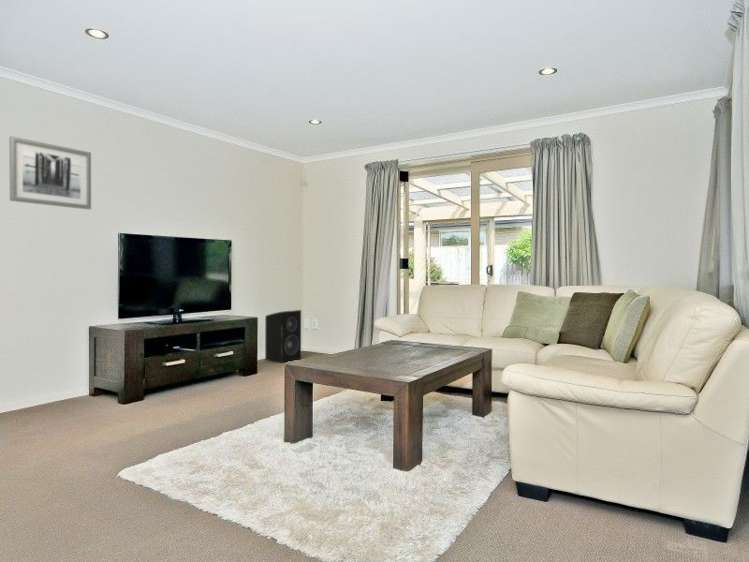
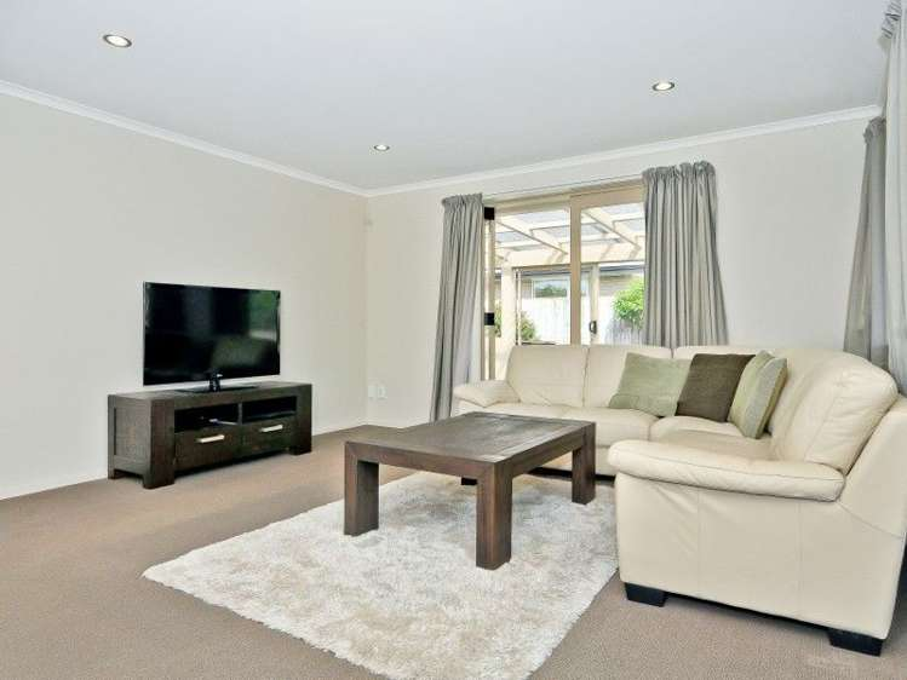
- speaker (282, 334)
- wall art (52, 175)
